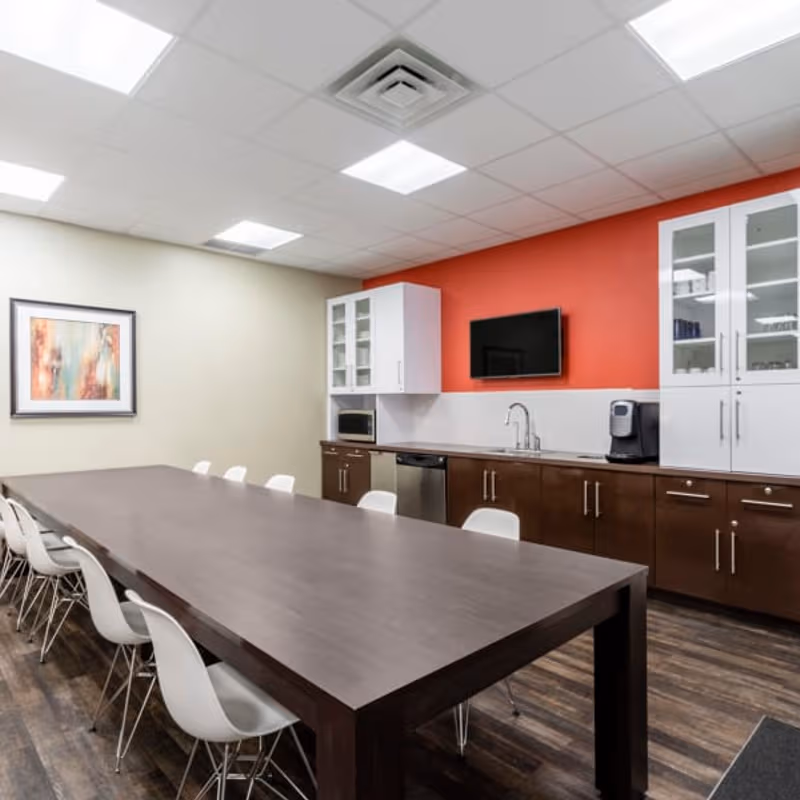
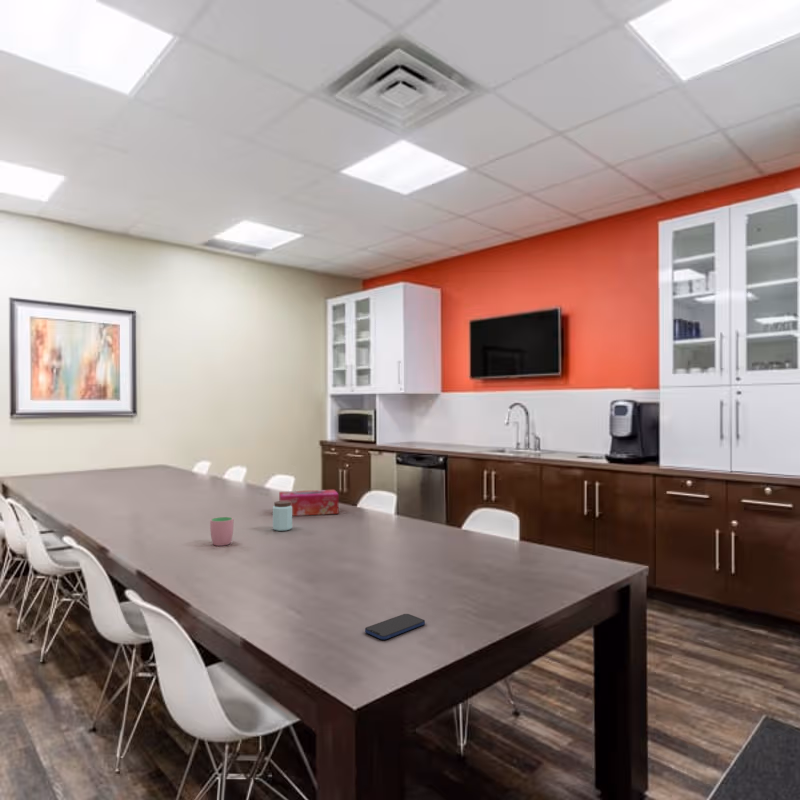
+ tissue box (308, 502)
+ smartphone (395, 625)
+ peanut butter (282, 515)
+ cup (220, 530)
